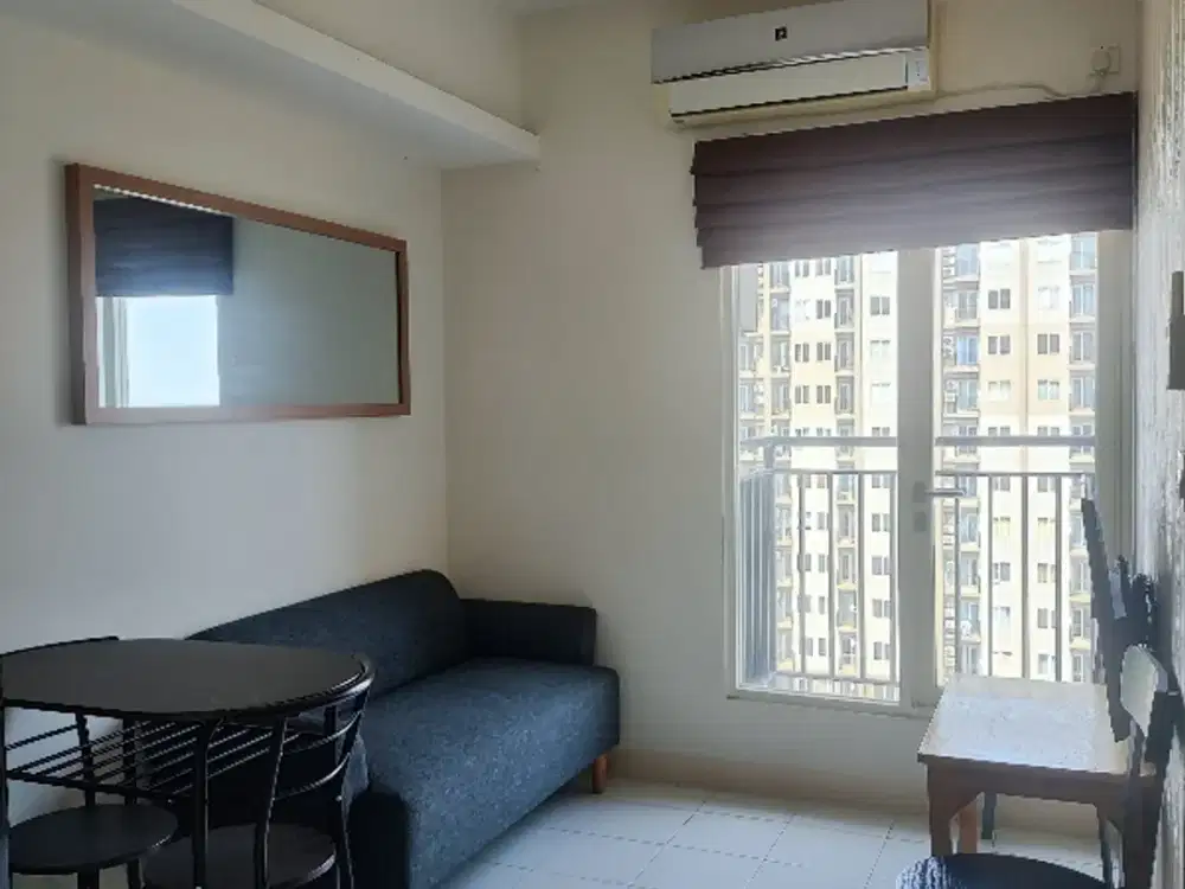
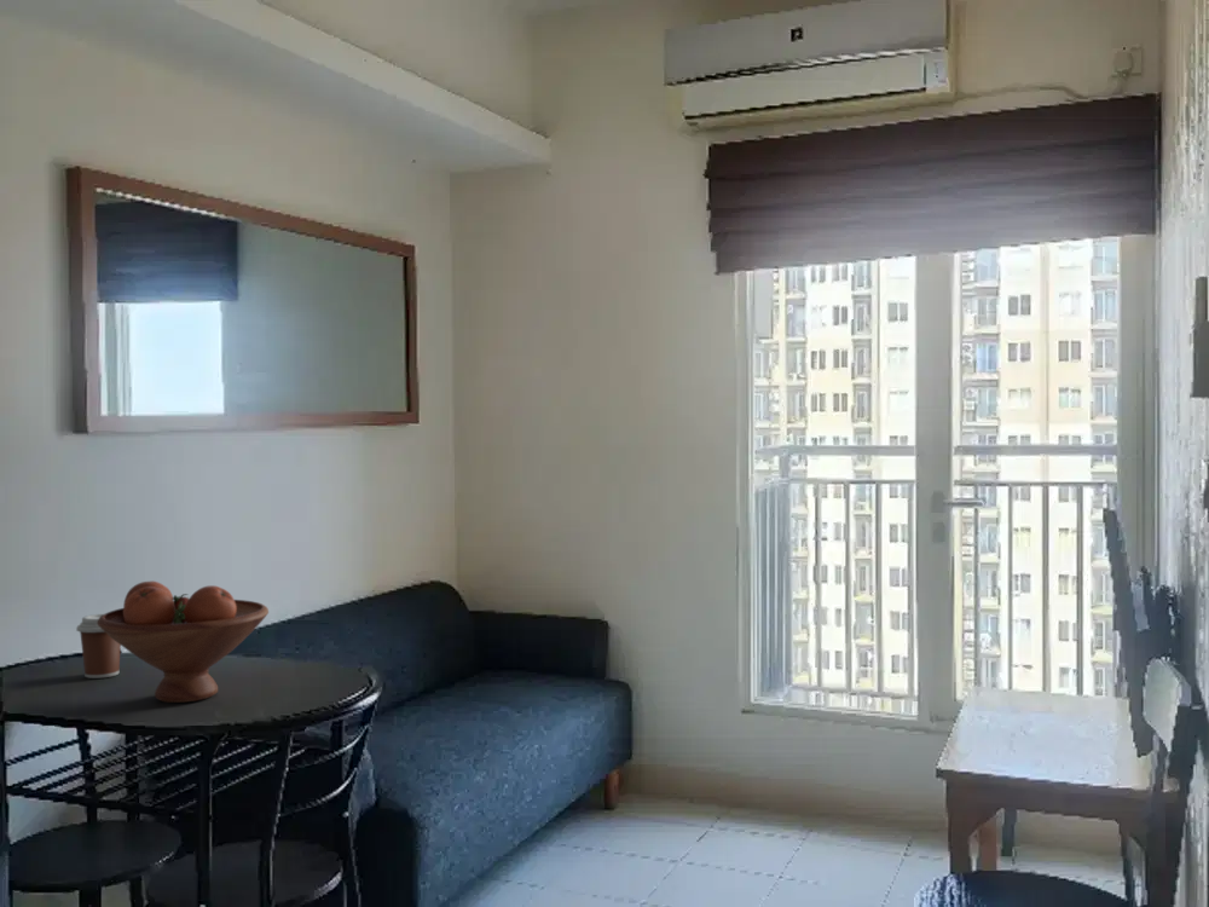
+ fruit bowl (185, 637)
+ coffee cup (100, 645)
